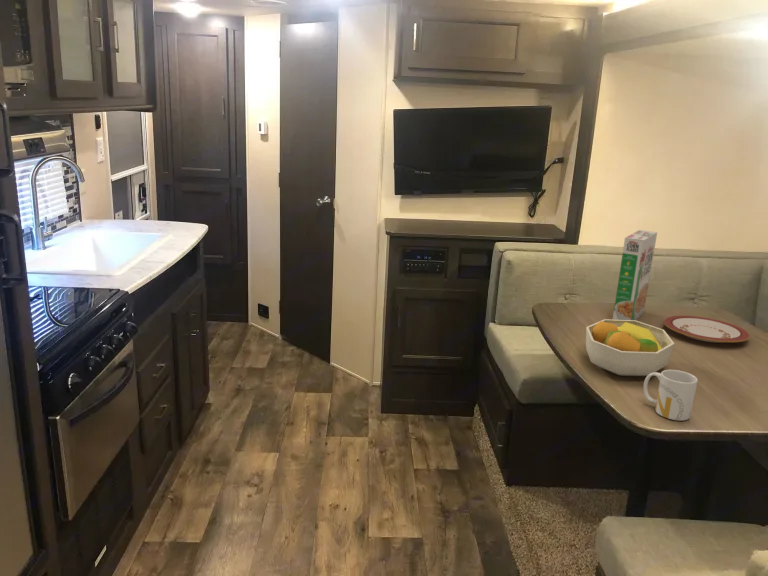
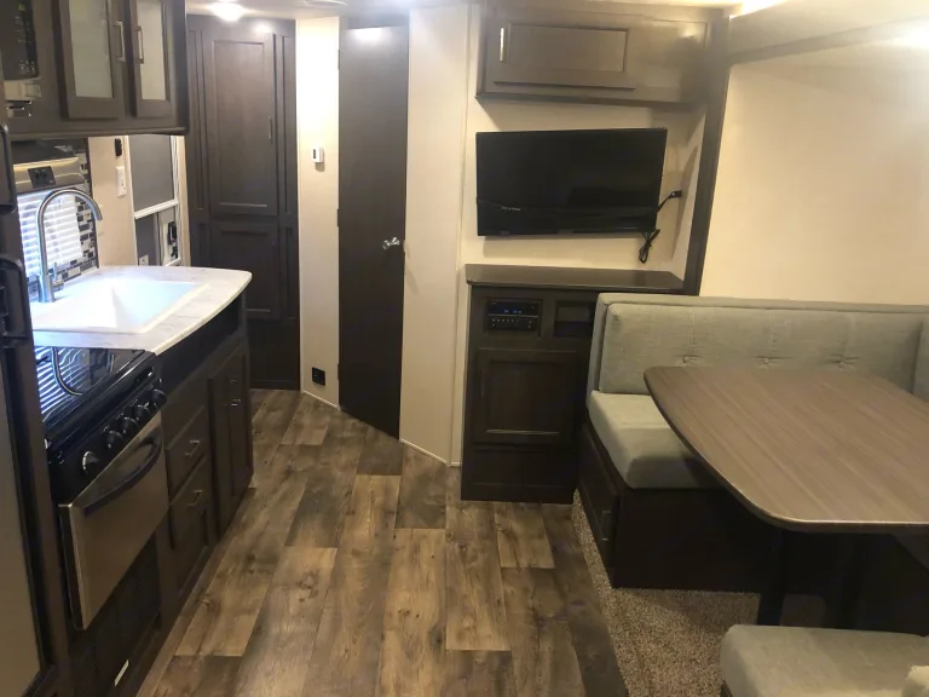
- cereal box (635, 276)
- mug (668, 393)
- plate (705, 330)
- fruit bowl (627, 342)
